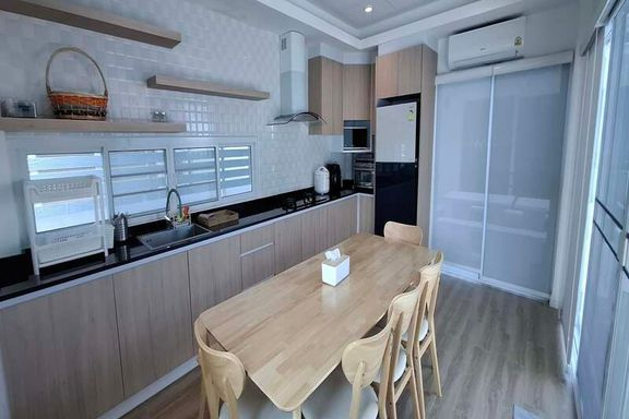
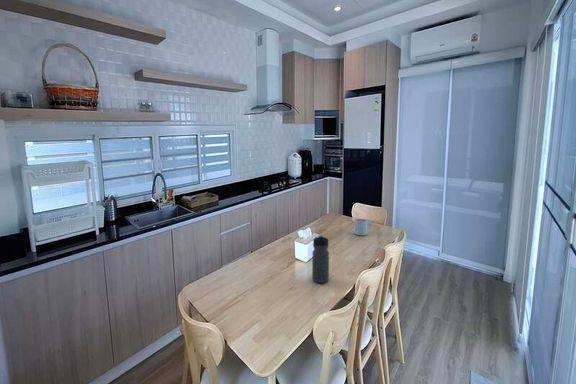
+ water bottle (320, 257)
+ mug (363, 226)
